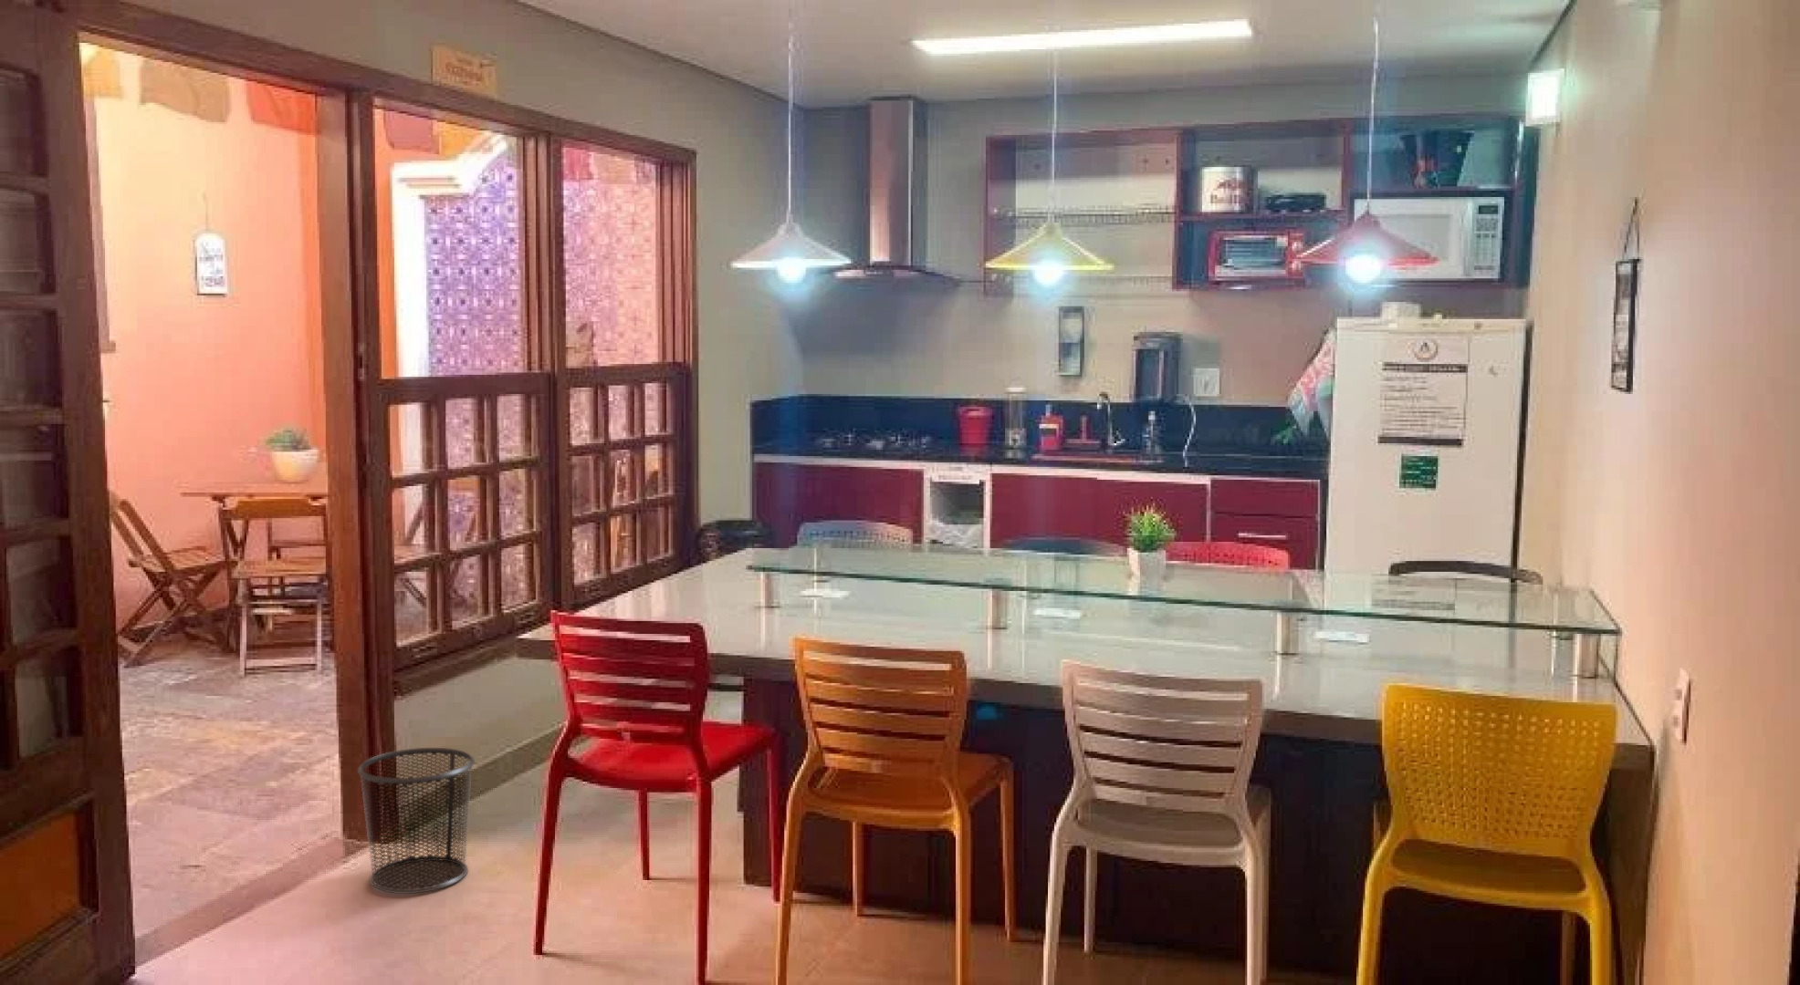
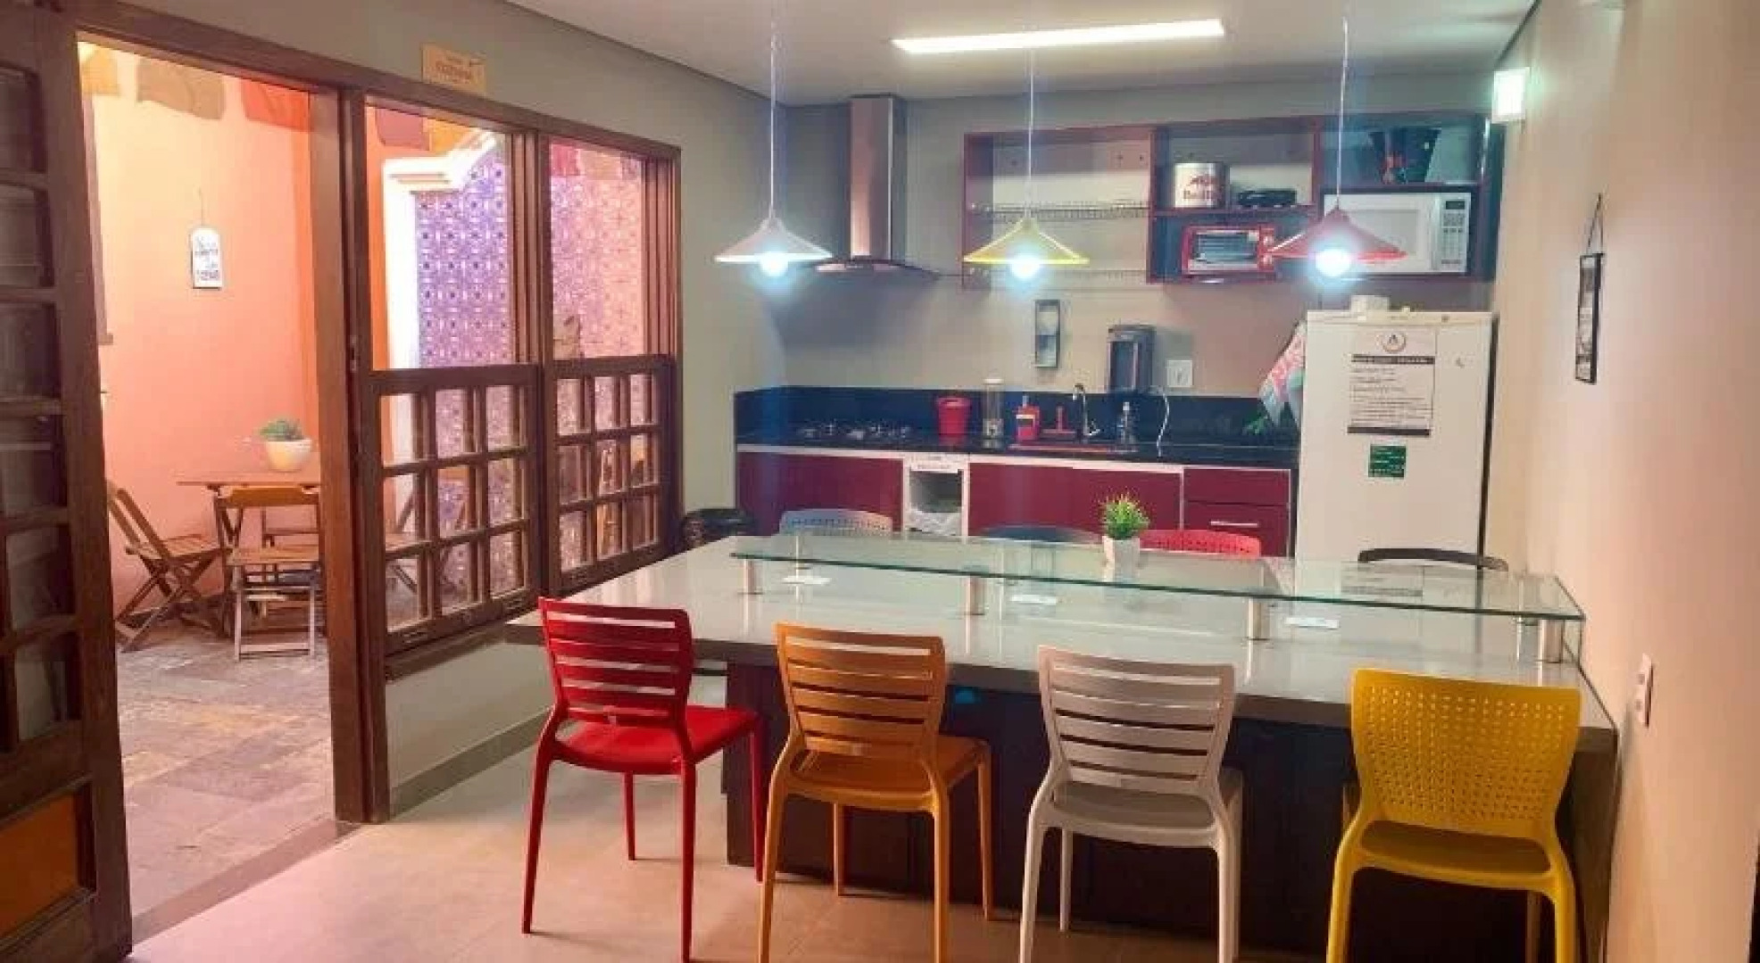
- waste bin (418, 819)
